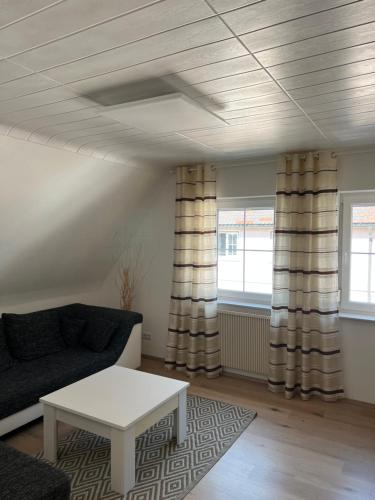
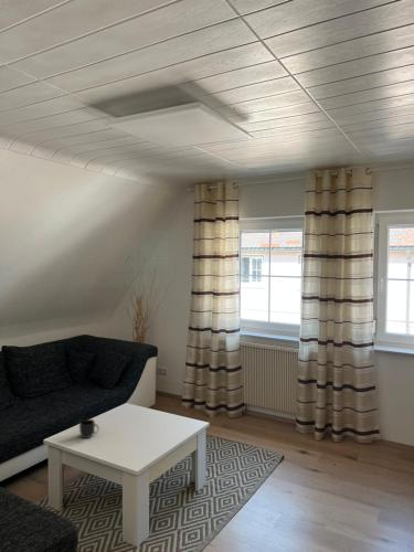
+ mug (88, 428)
